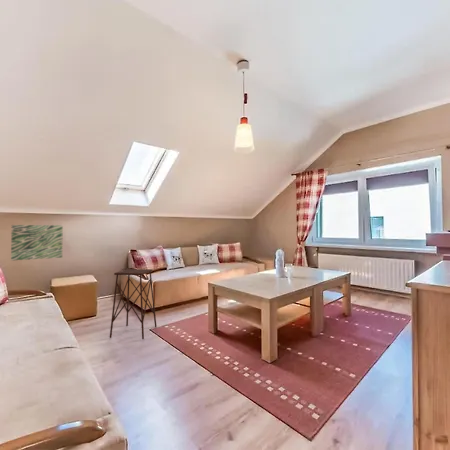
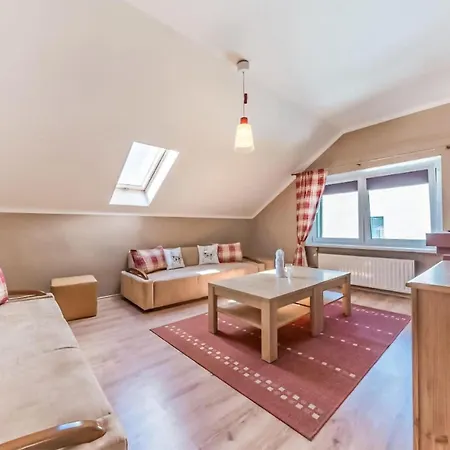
- side table (134, 301)
- wall art (38, 242)
